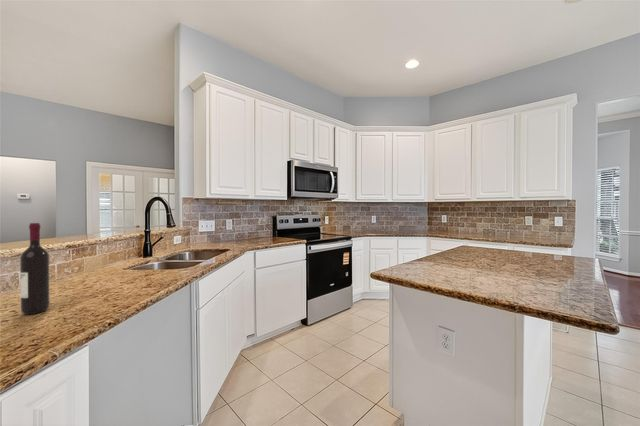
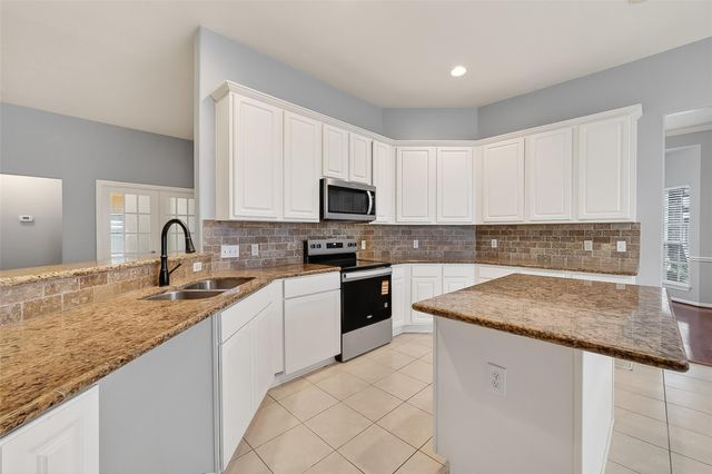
- wine bottle (35, 267)
